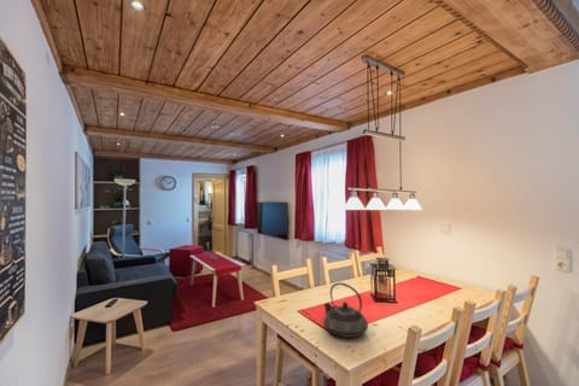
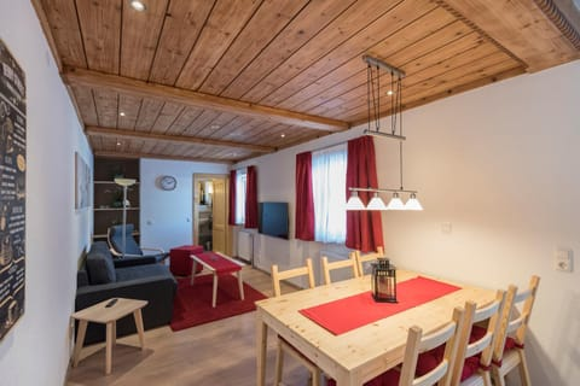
- teapot (343, 305)
